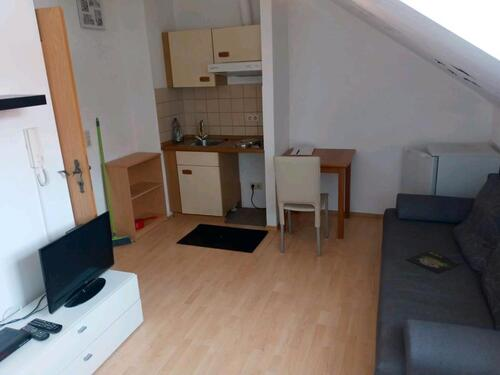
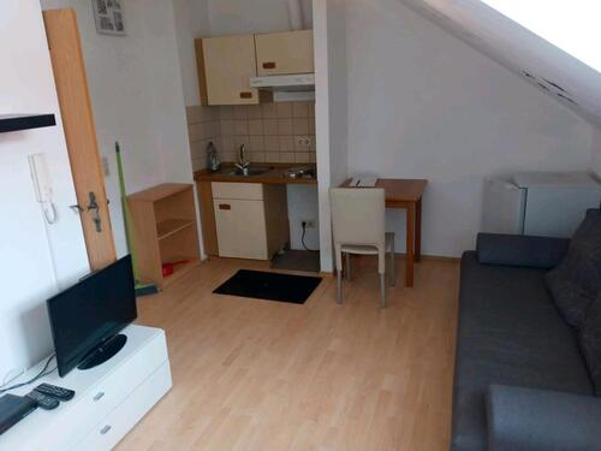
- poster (433, 261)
